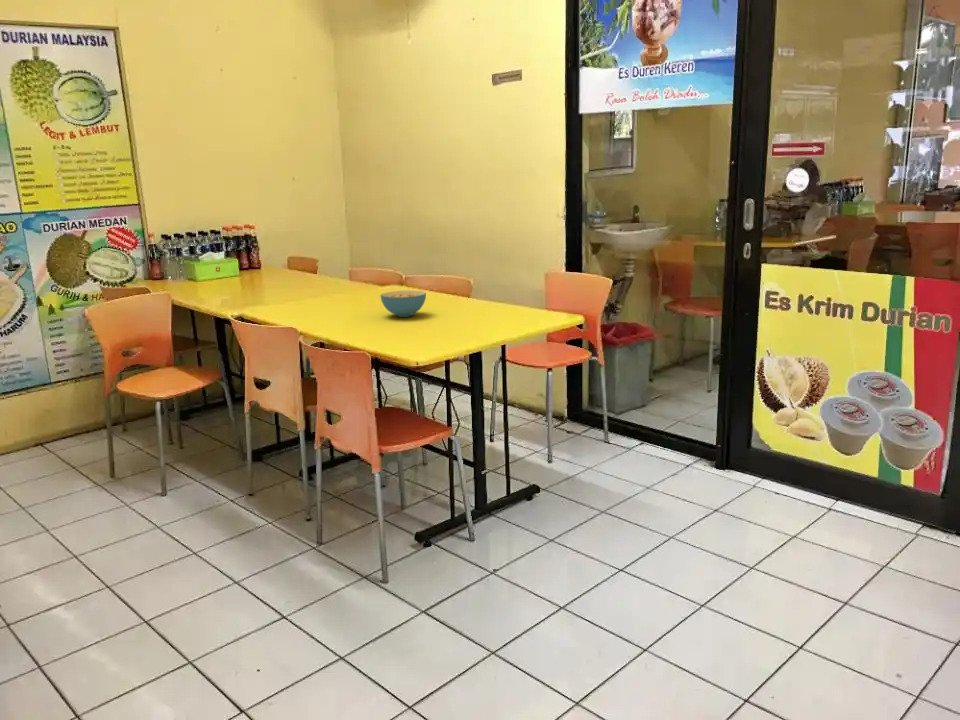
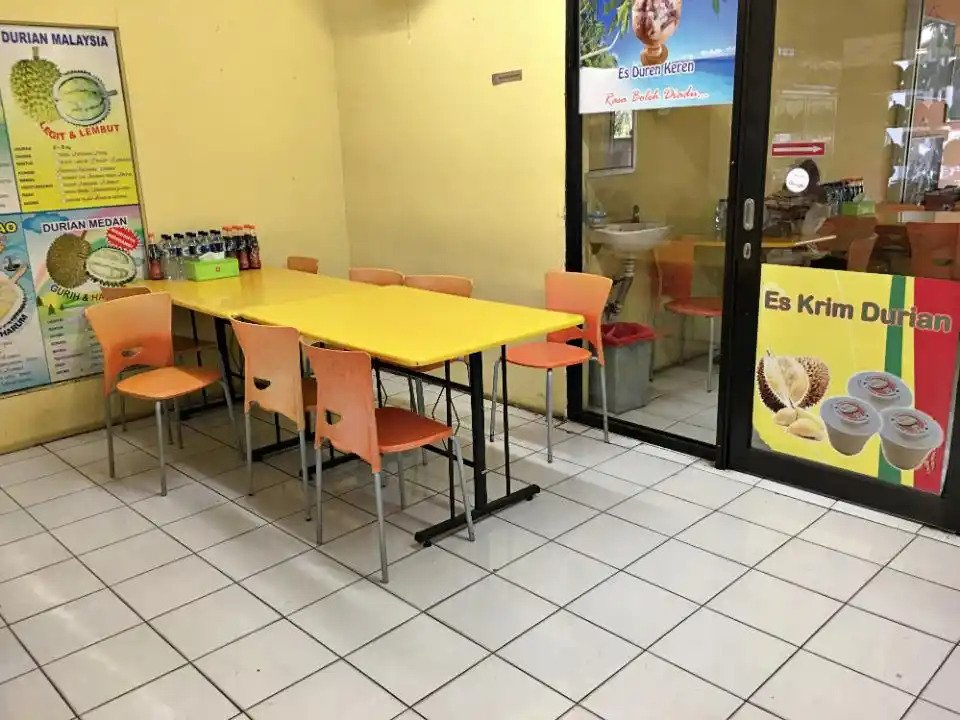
- cereal bowl (403, 304)
